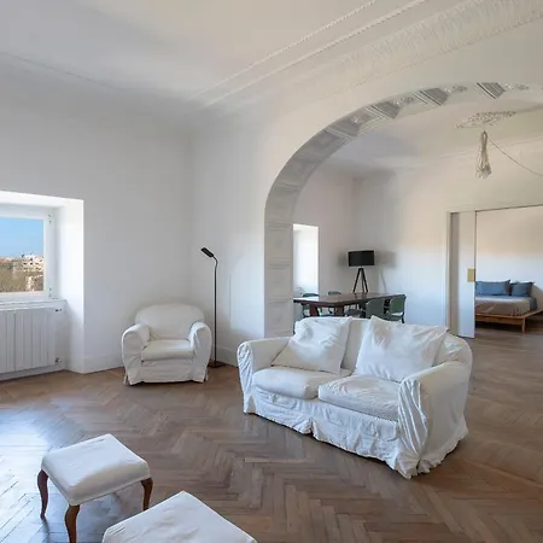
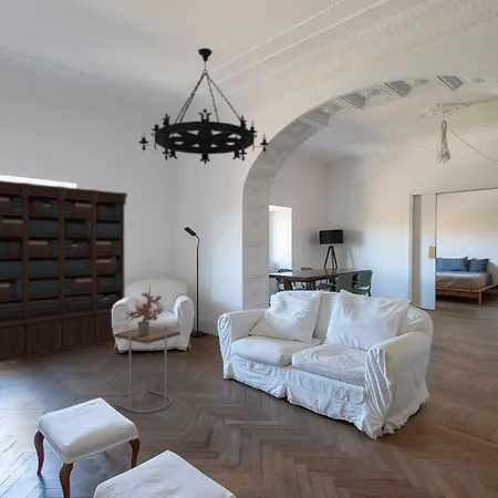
+ bookcase (61, 268)
+ potted plant (145, 308)
+ side table (165, 366)
+ chandelier (205, 108)
